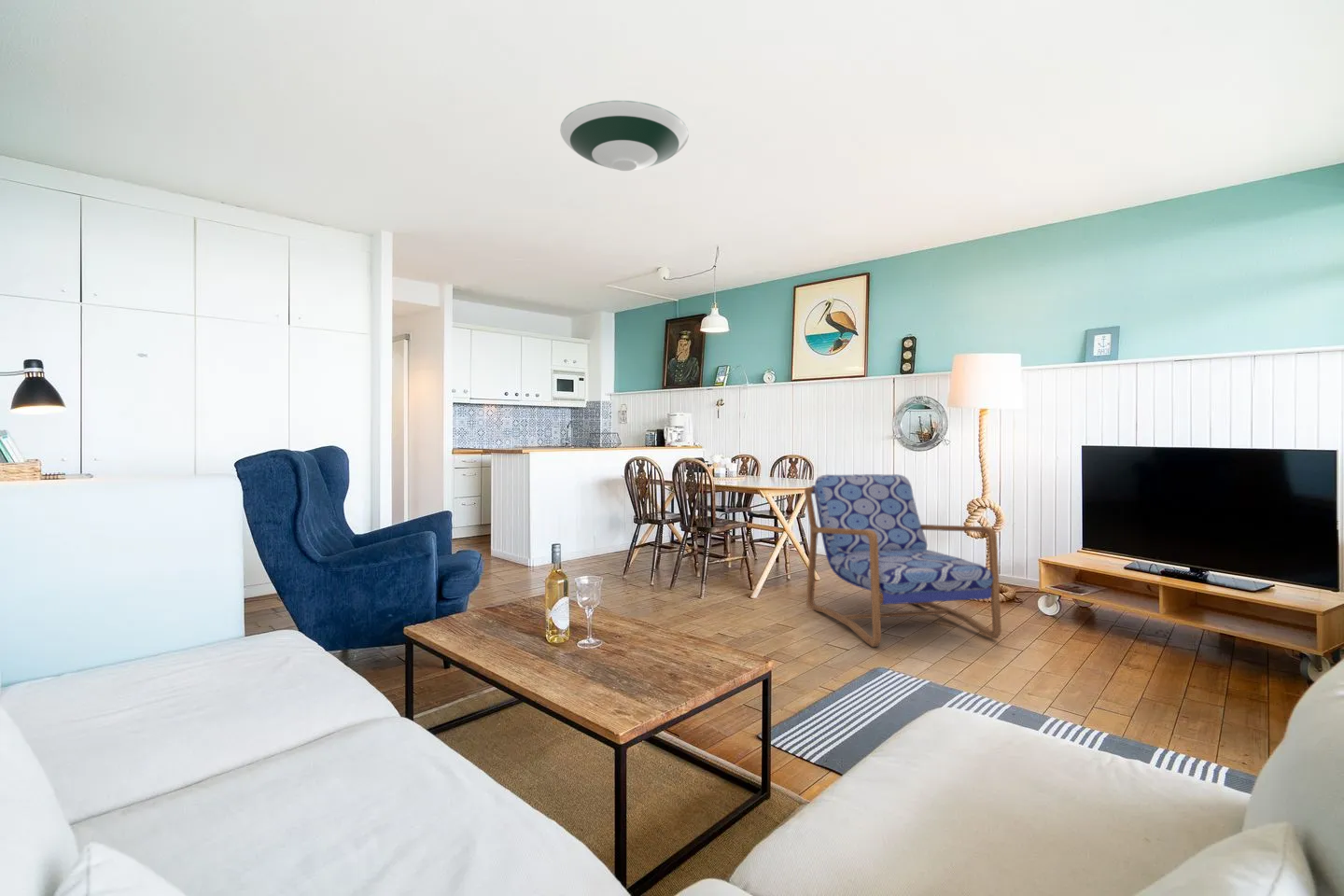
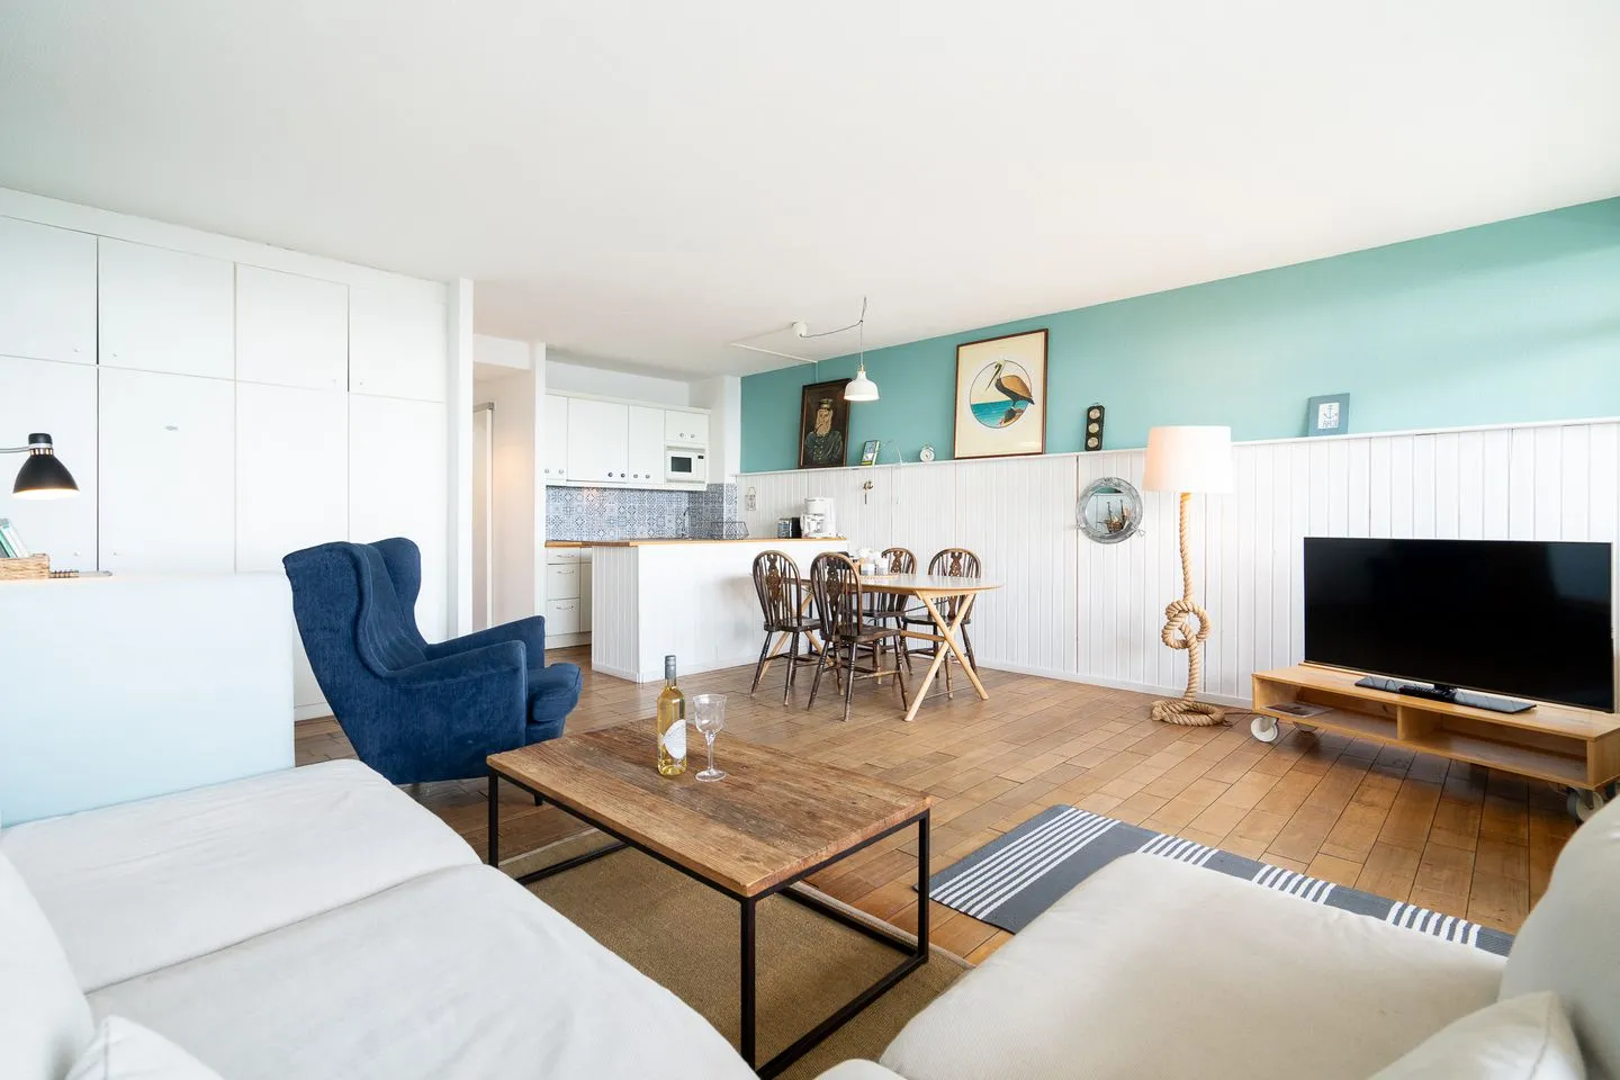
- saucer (624, 150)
- armchair (893, 549)
